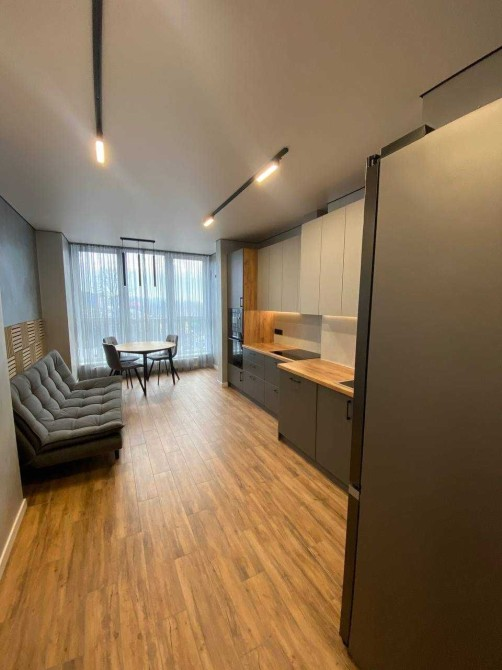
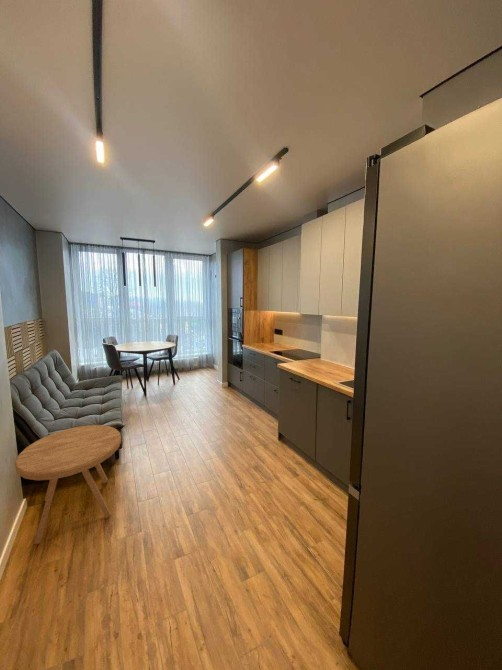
+ side table (73, 474)
